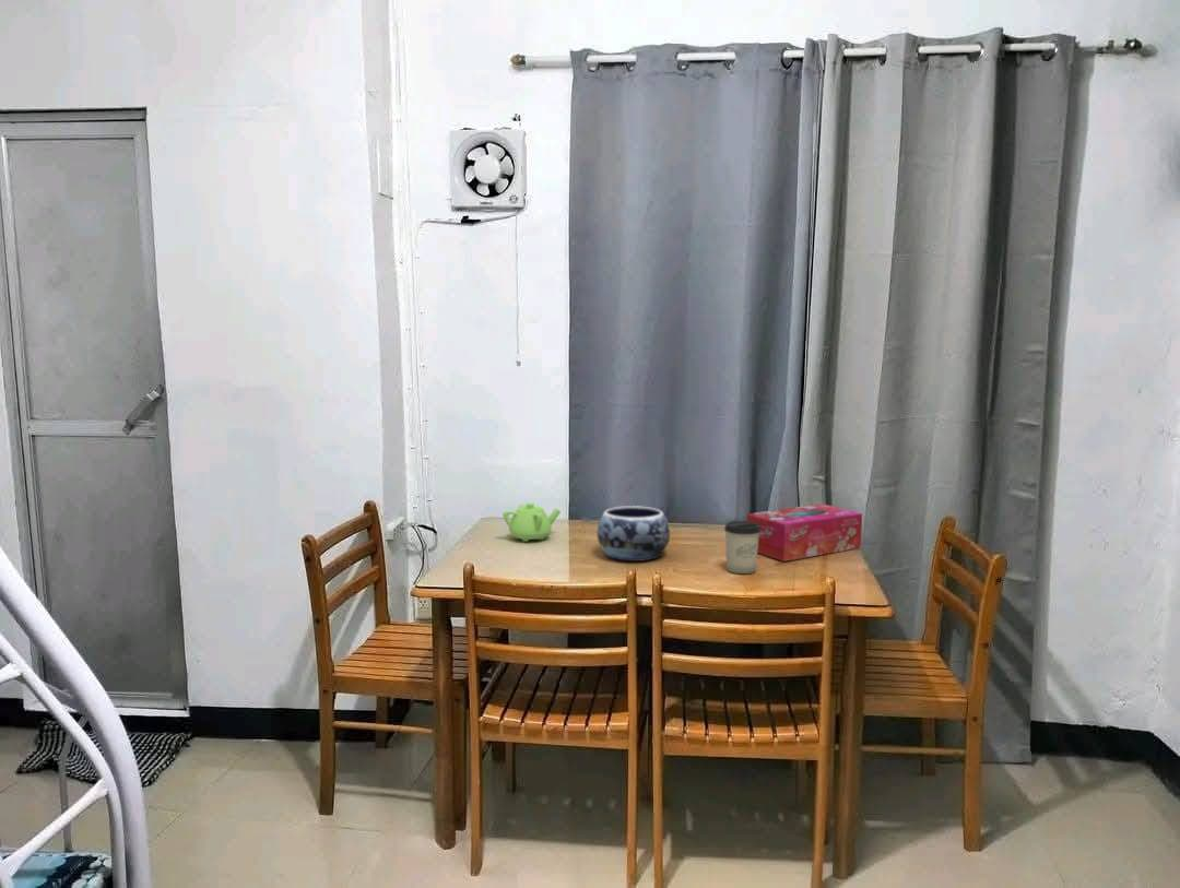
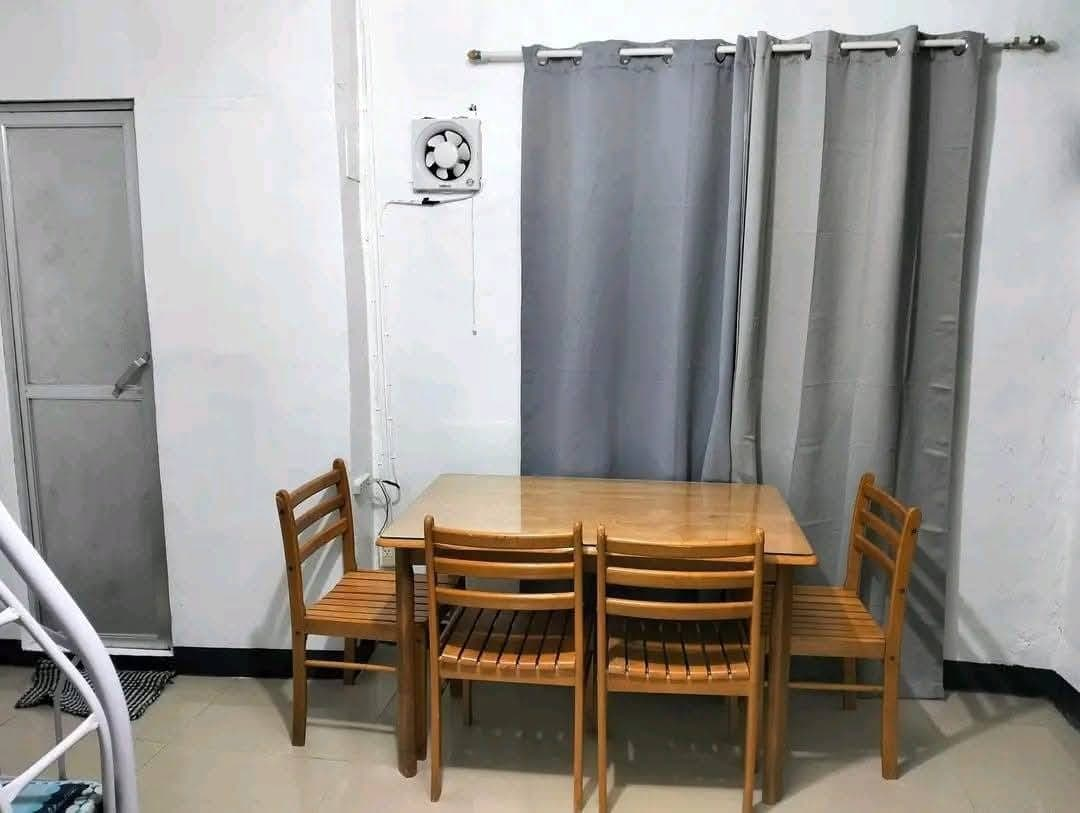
- decorative bowl (633, 533)
- tissue box (804, 531)
- teapot (532, 520)
- cup (742, 546)
